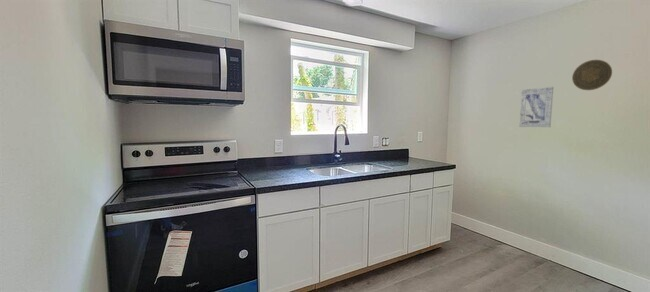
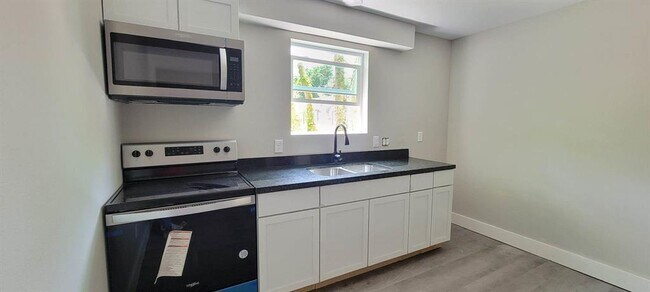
- decorative plate (590, 75)
- wall art (535, 107)
